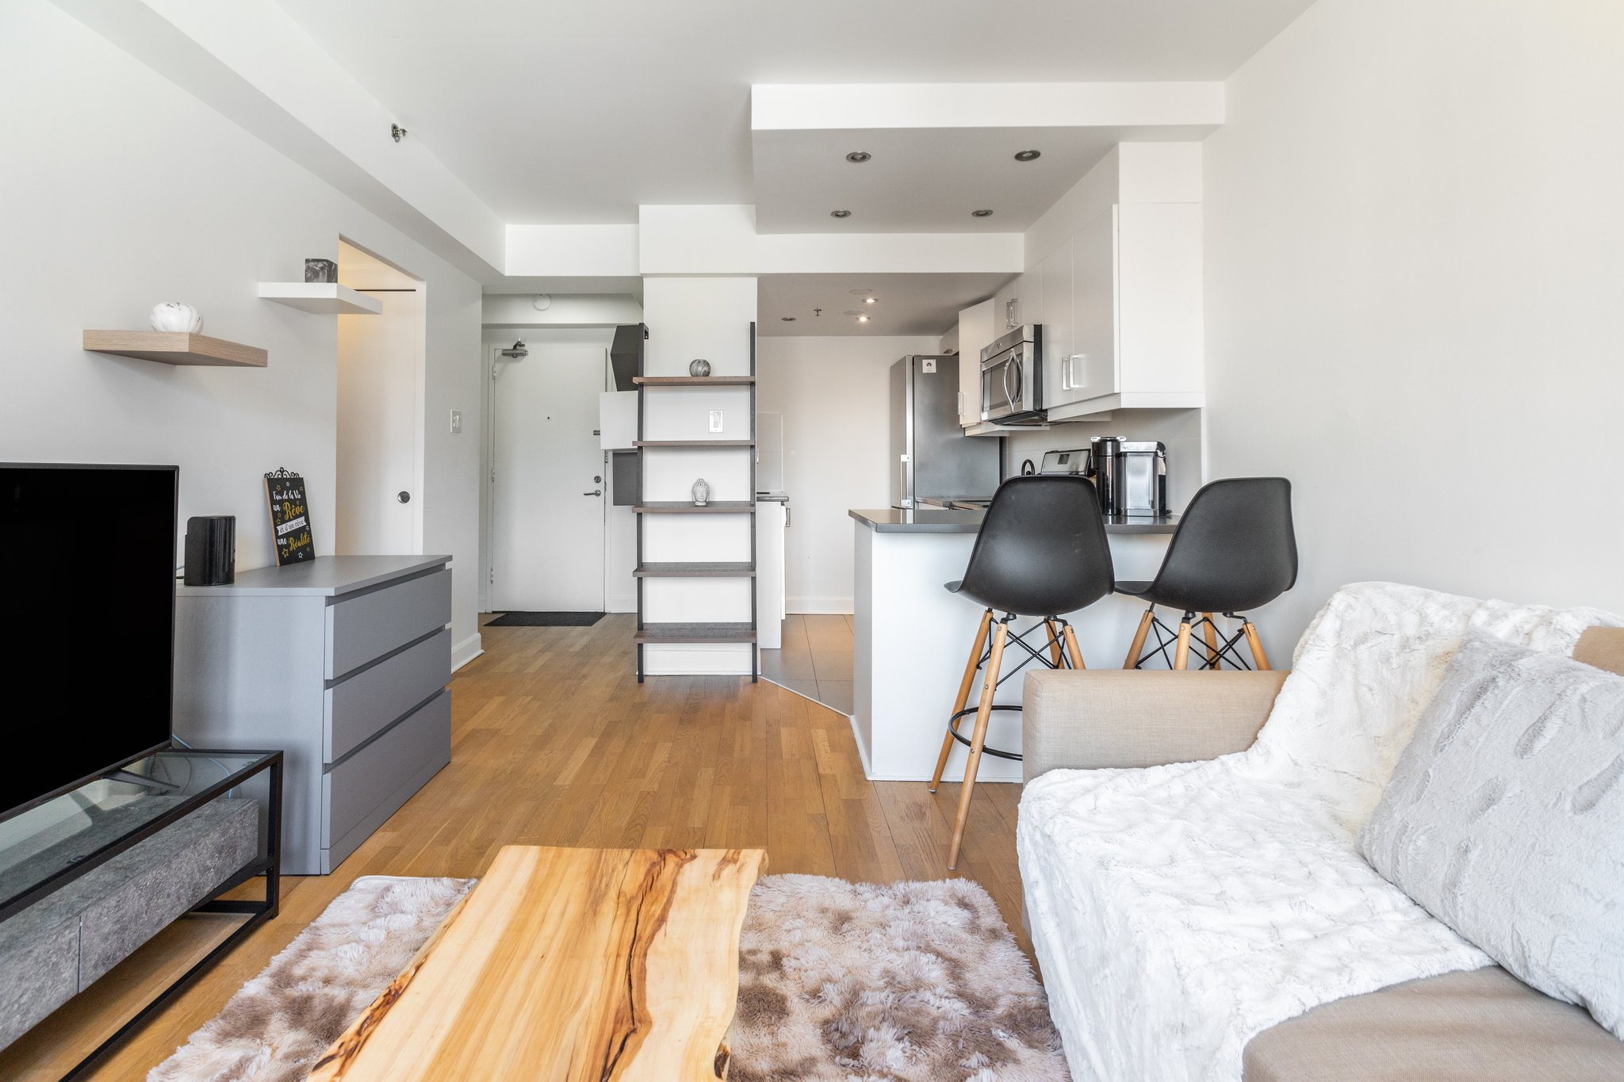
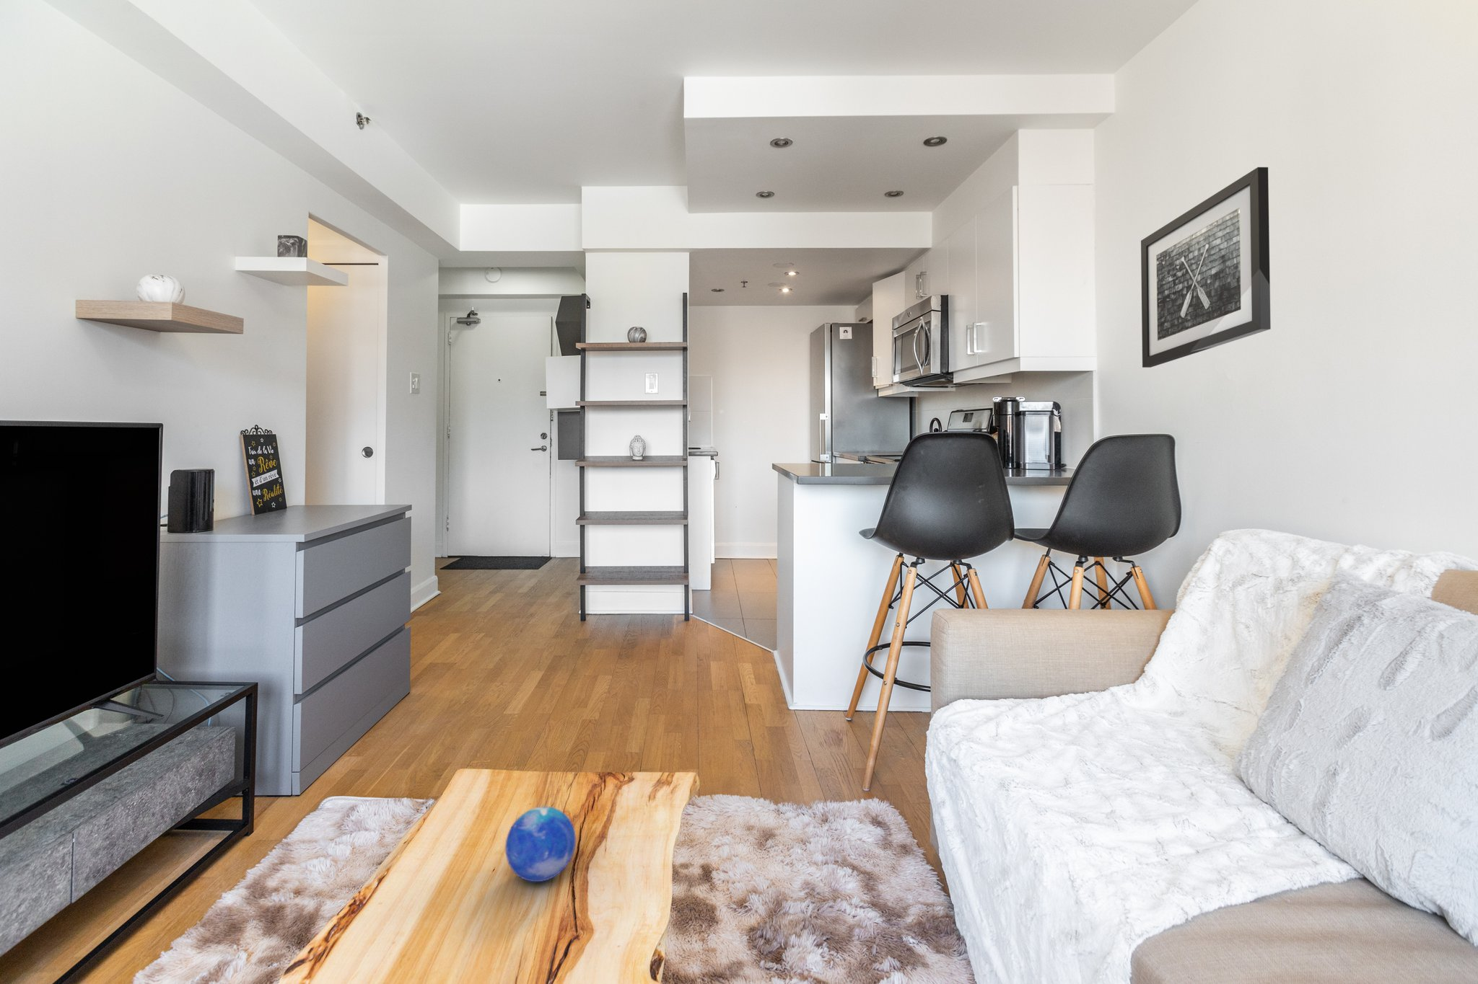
+ decorative orb (541, 842)
+ wall art (1198, 279)
